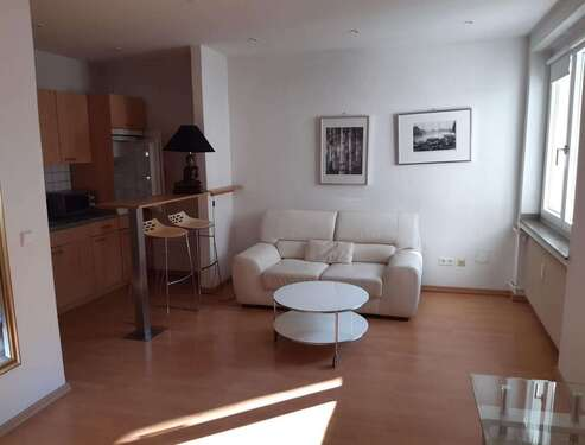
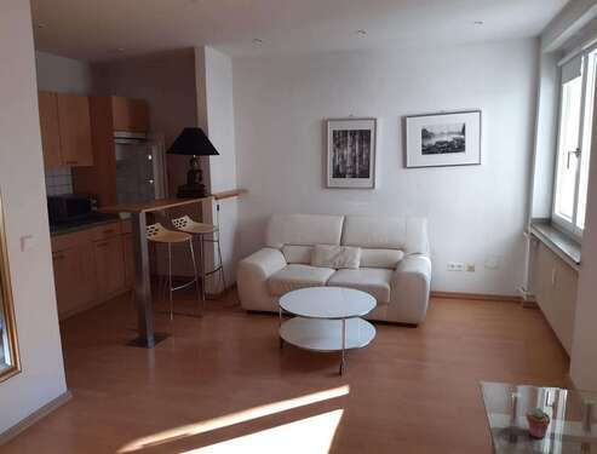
+ potted succulent (538, 420)
